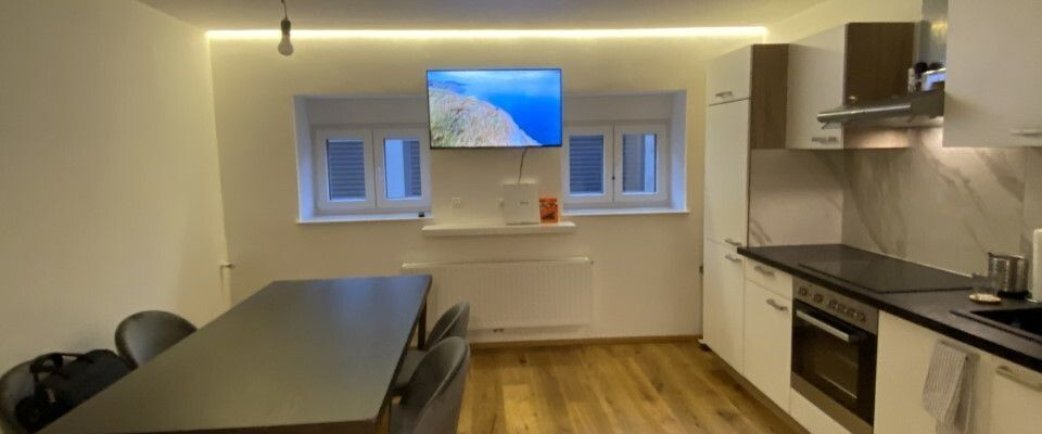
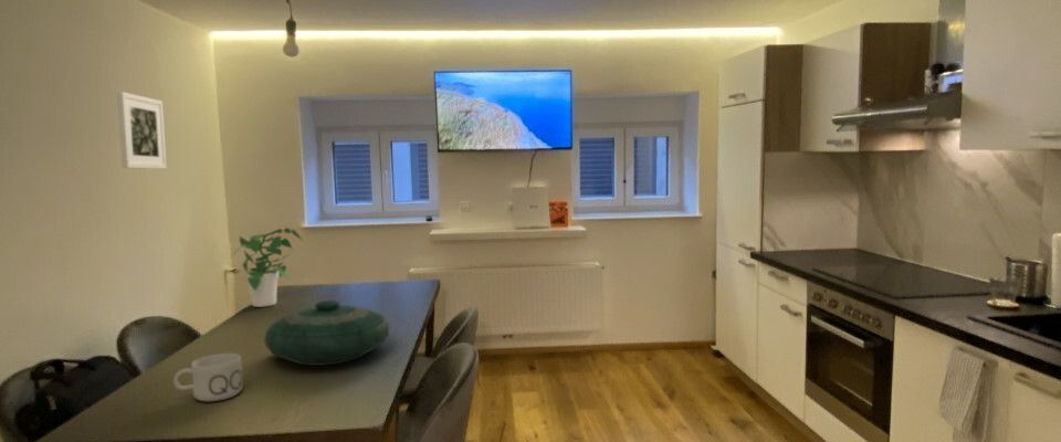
+ decorative bowl (328, 327)
+ mug (208, 378)
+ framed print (143, 133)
+ potted plant (267, 266)
